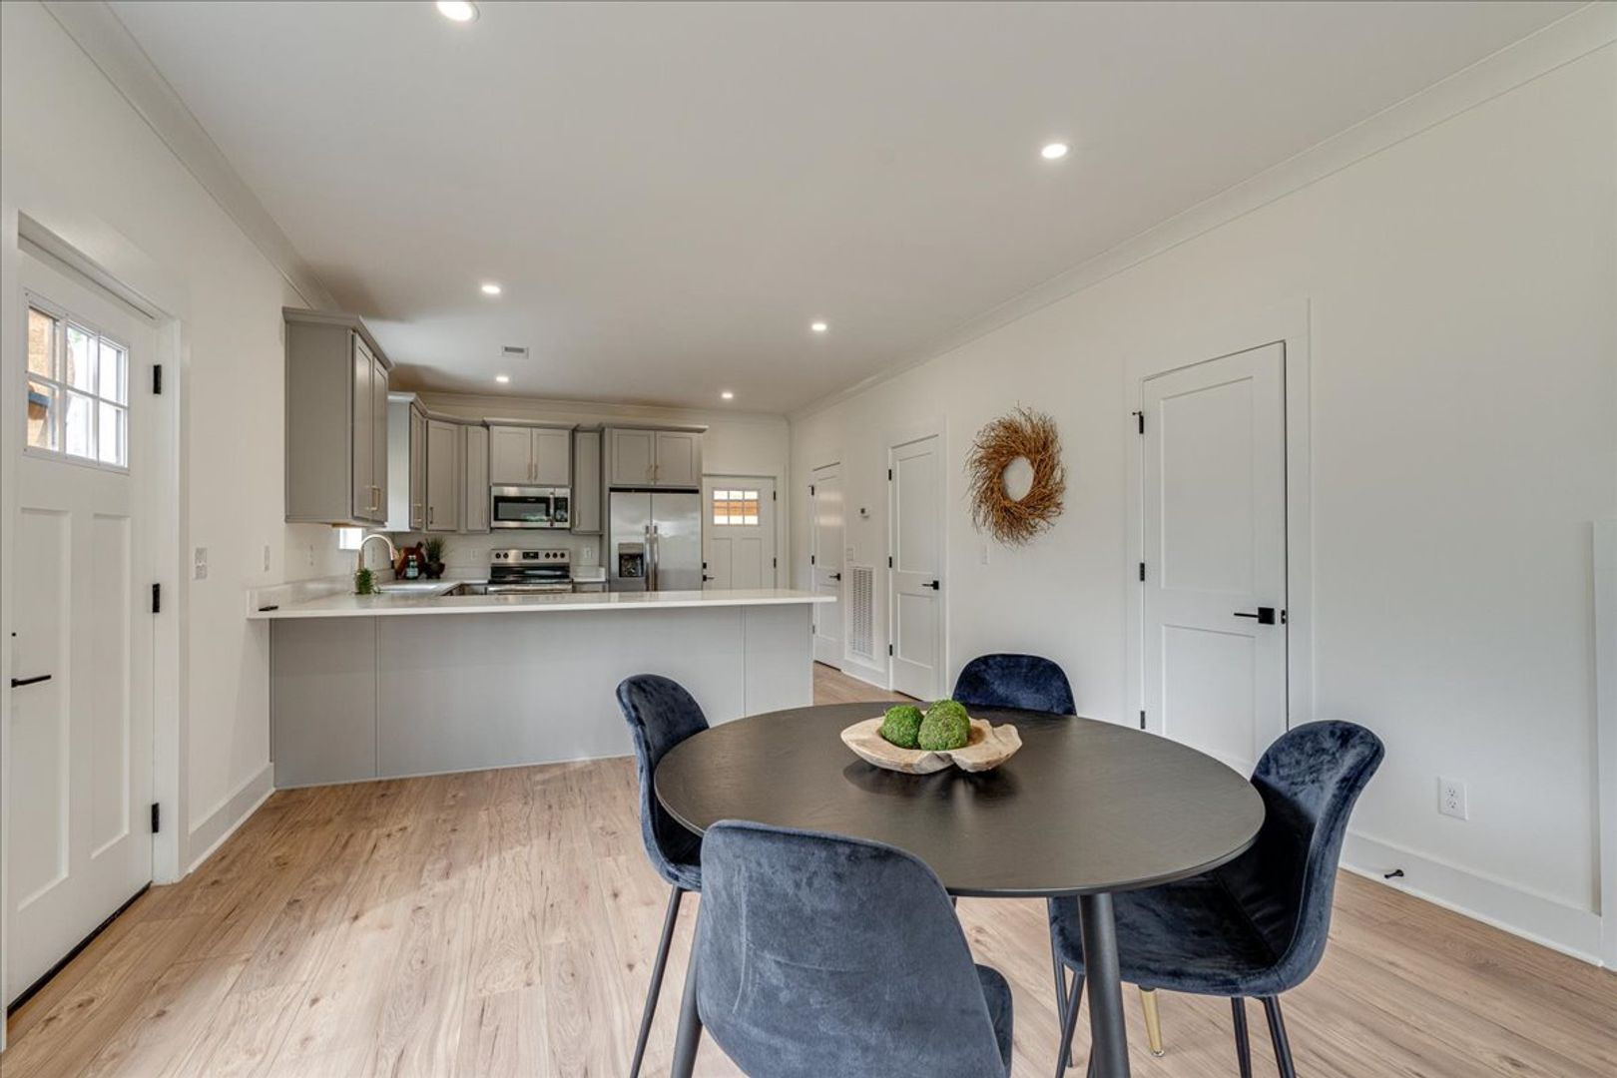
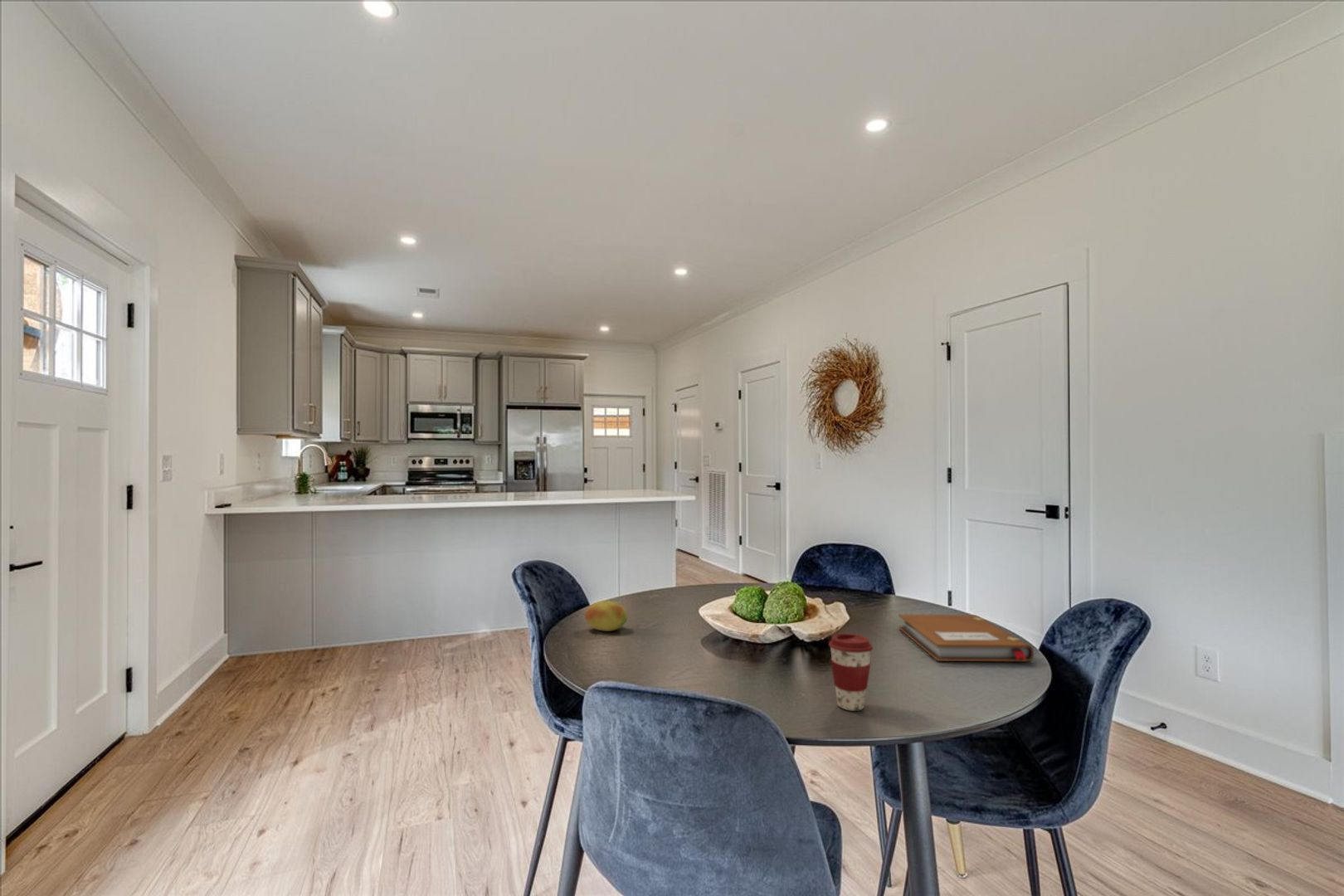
+ coffee cup (850, 671)
+ fruit (606, 615)
+ notebook (962, 636)
